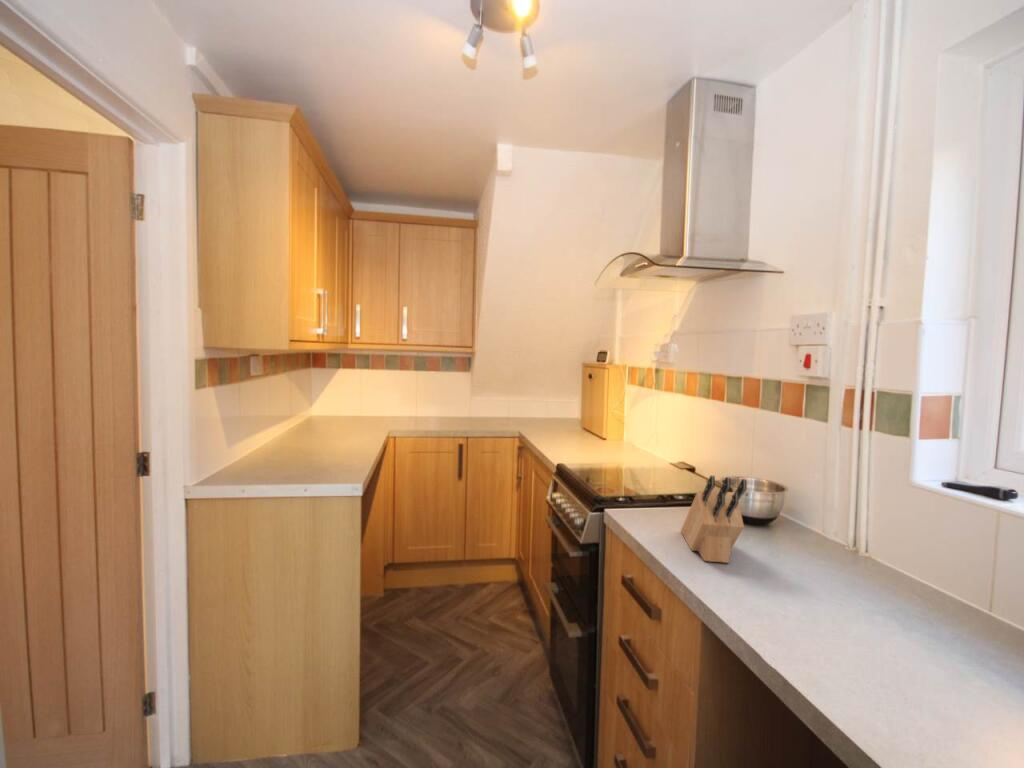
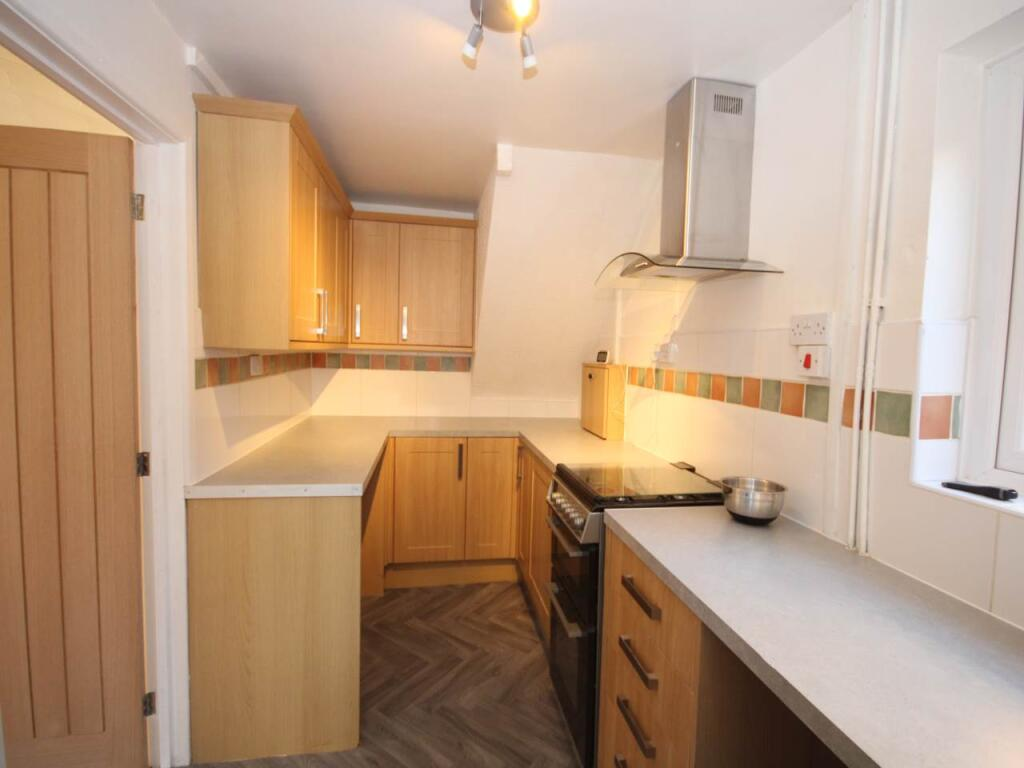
- knife block (712, 509)
